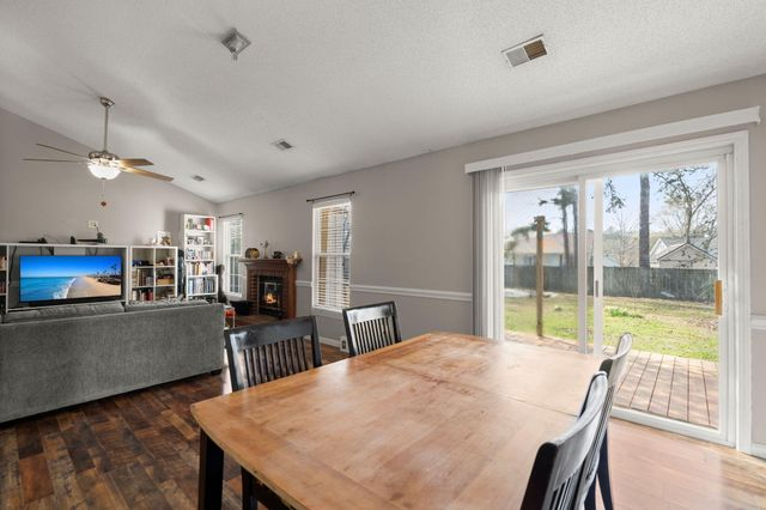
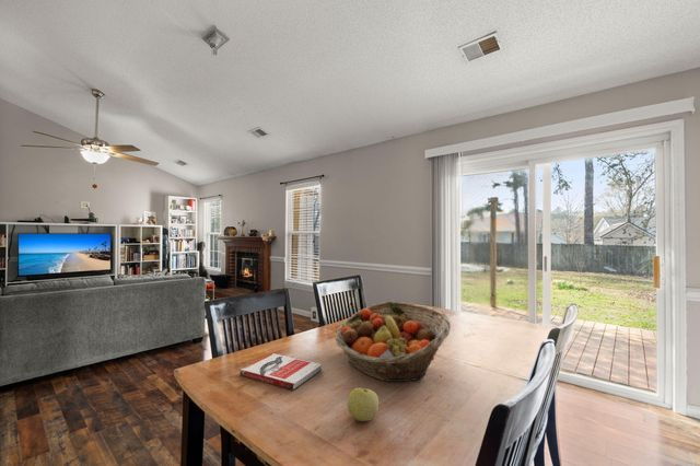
+ book (281, 370)
+ fruit basket (389, 336)
+ apple (362, 403)
